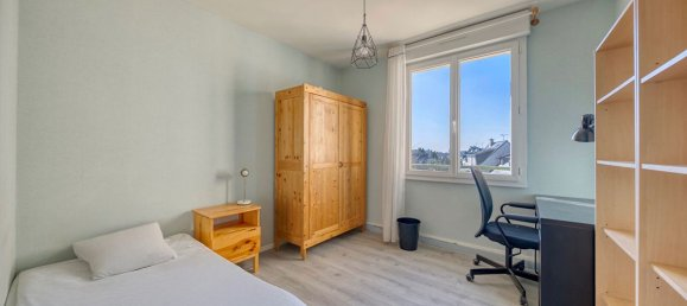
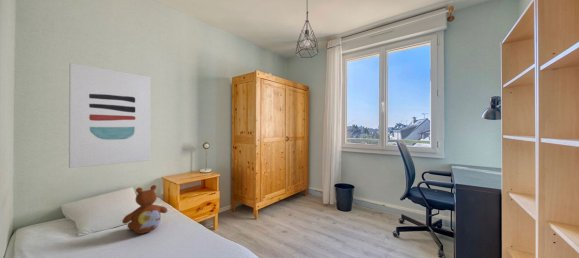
+ teddy bear (144, 207)
+ wall art (114, 117)
